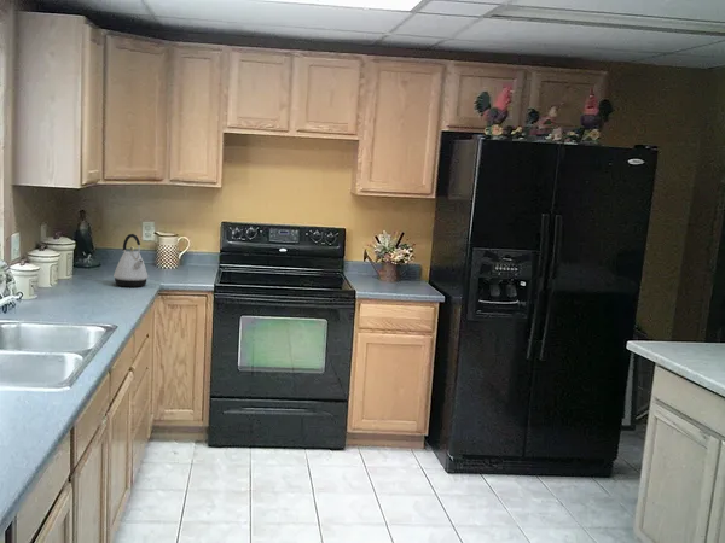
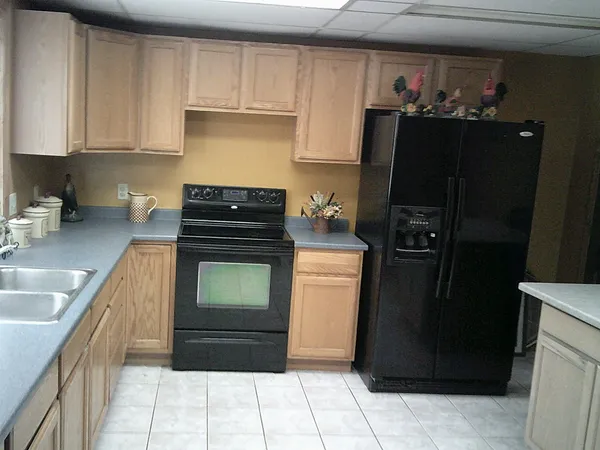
- kettle (132, 259)
